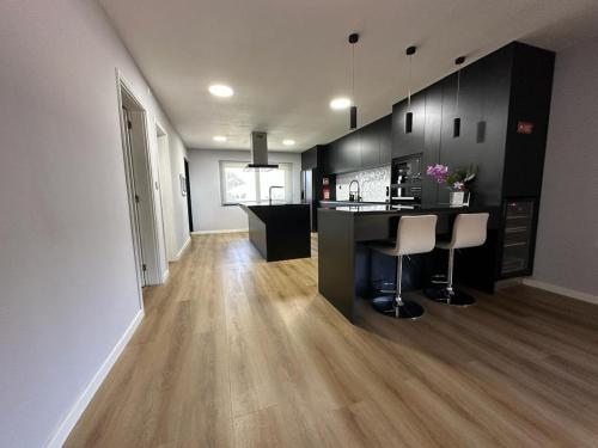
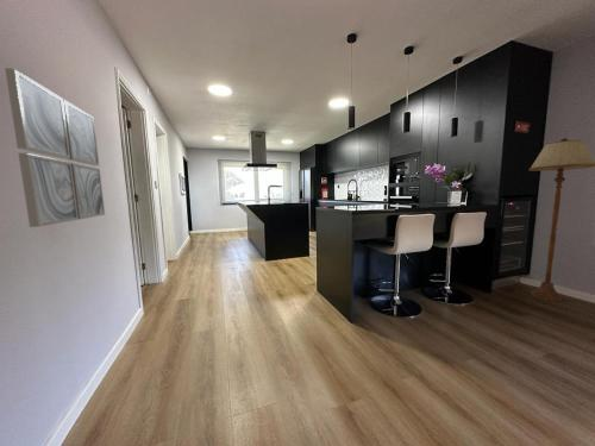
+ floor lamp (555, 220)
+ wall art (68, 159)
